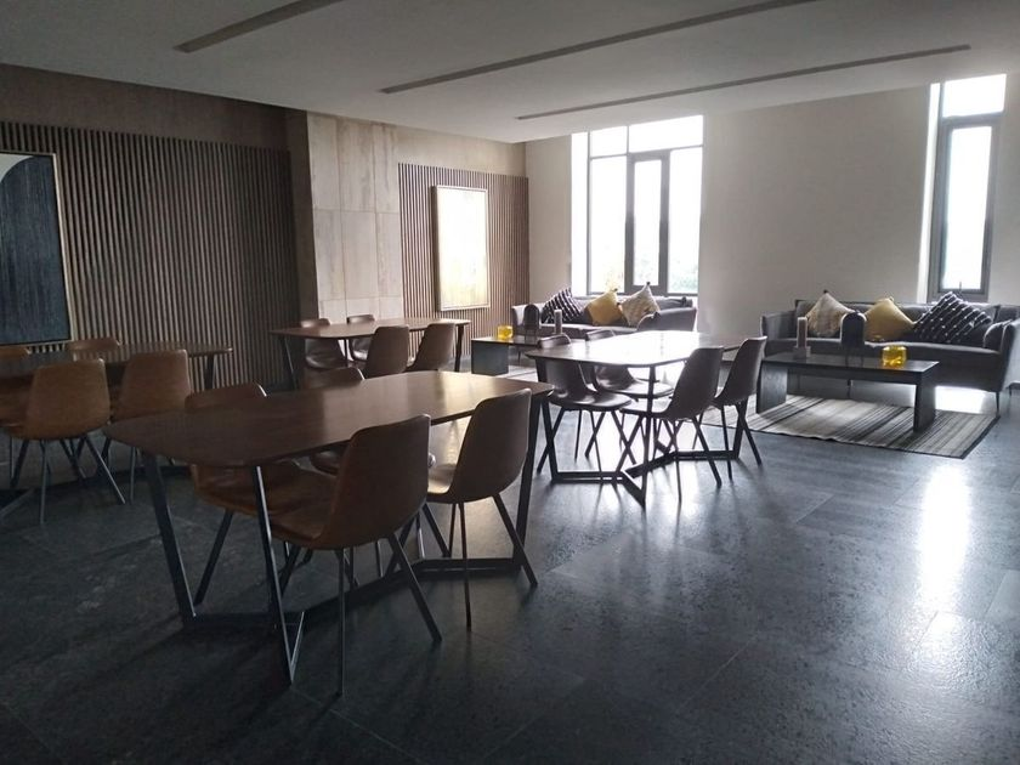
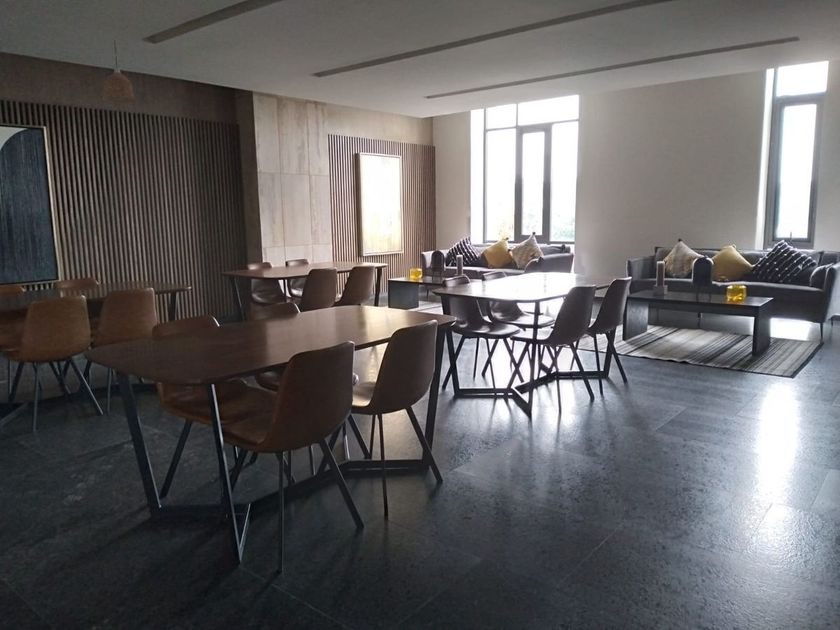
+ pendant lamp (117, 70)
